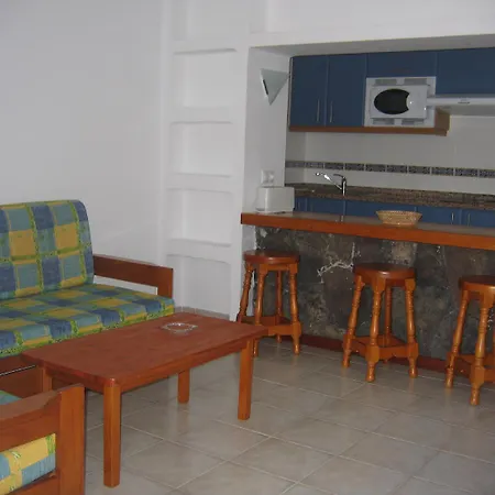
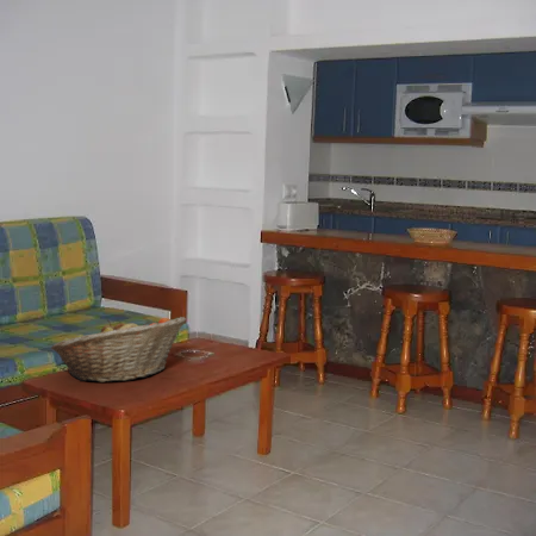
+ fruit basket (120, 343)
